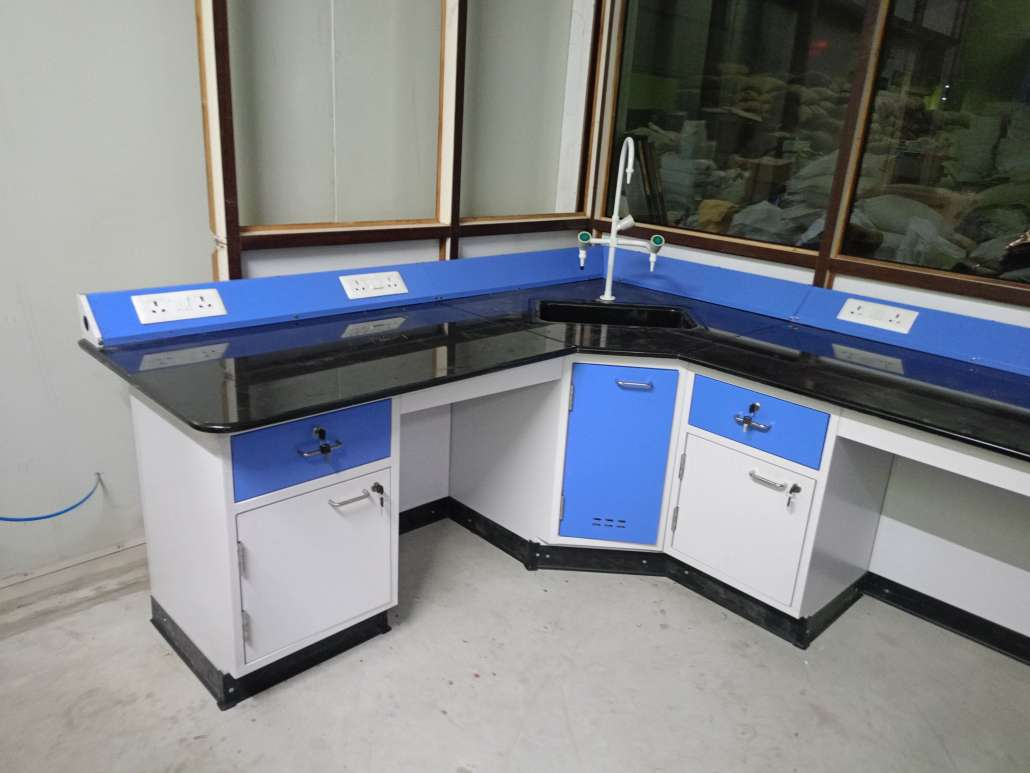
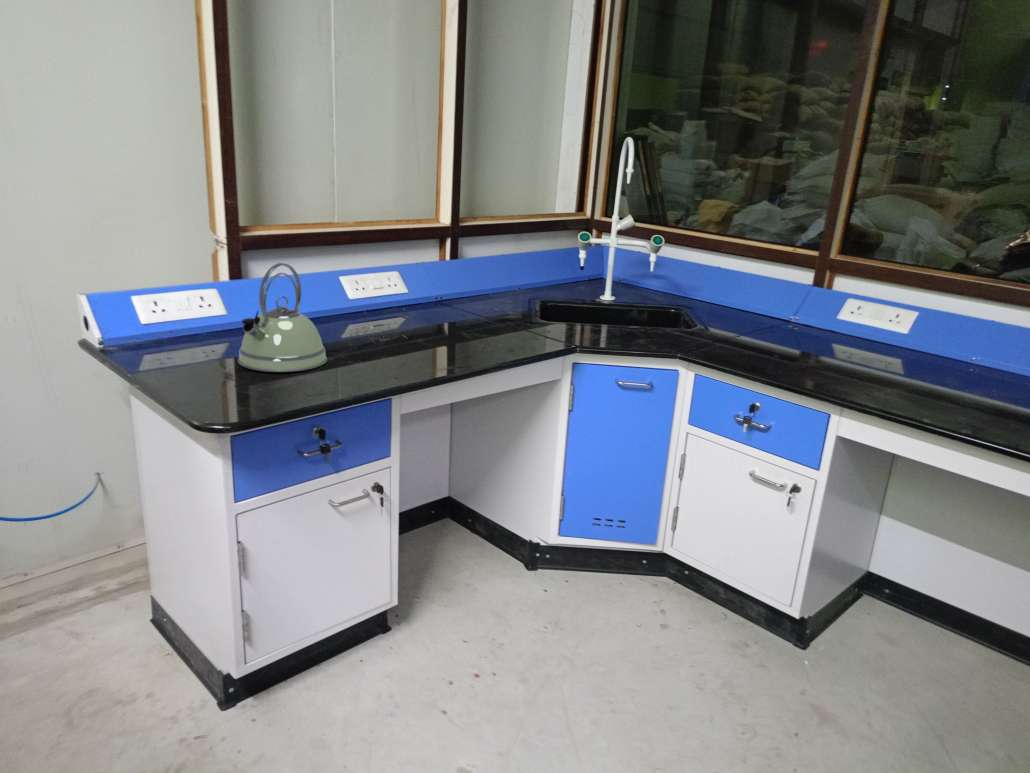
+ kettle (277, 313)
